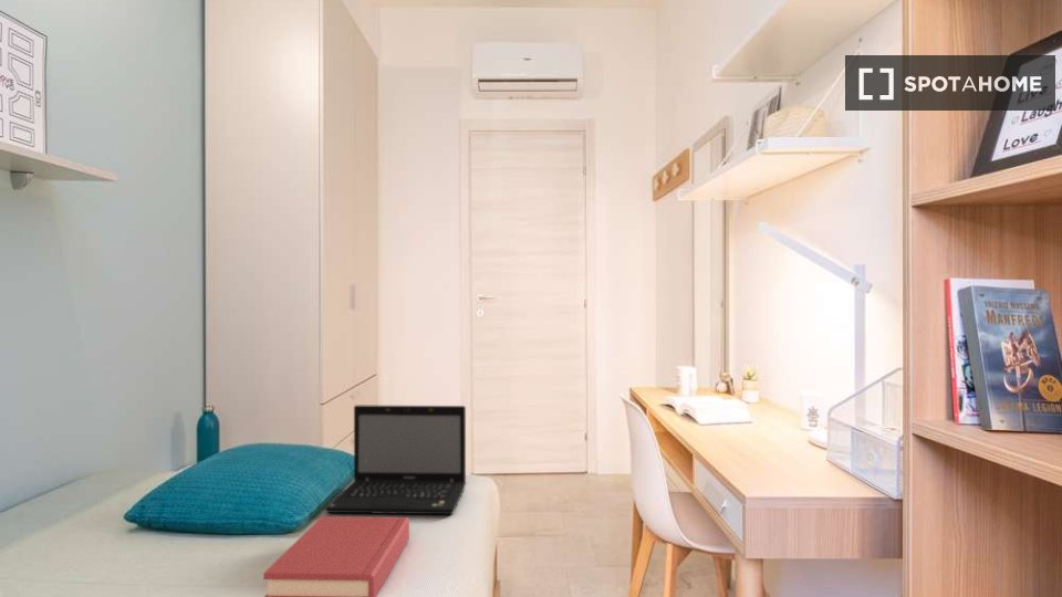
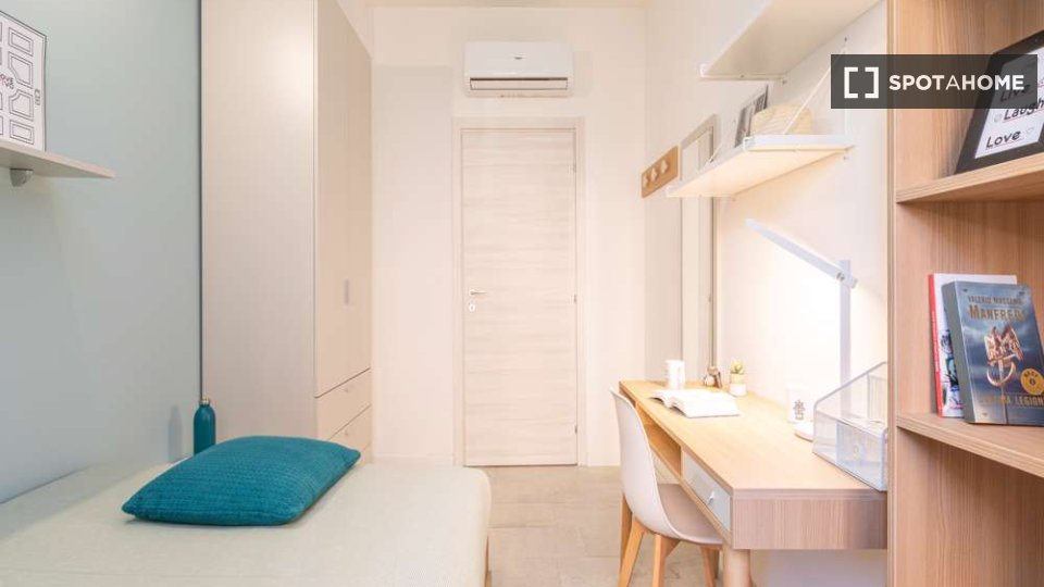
- hardback book (344, 555)
- laptop (399, 457)
